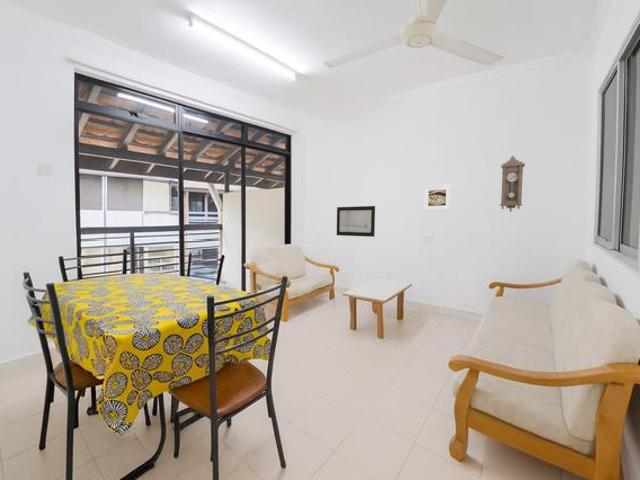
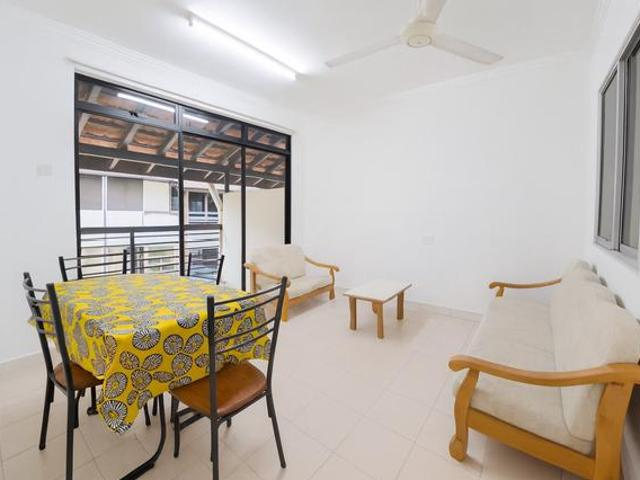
- wall art (354, 221)
- pendulum clock (511, 184)
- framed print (437, 197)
